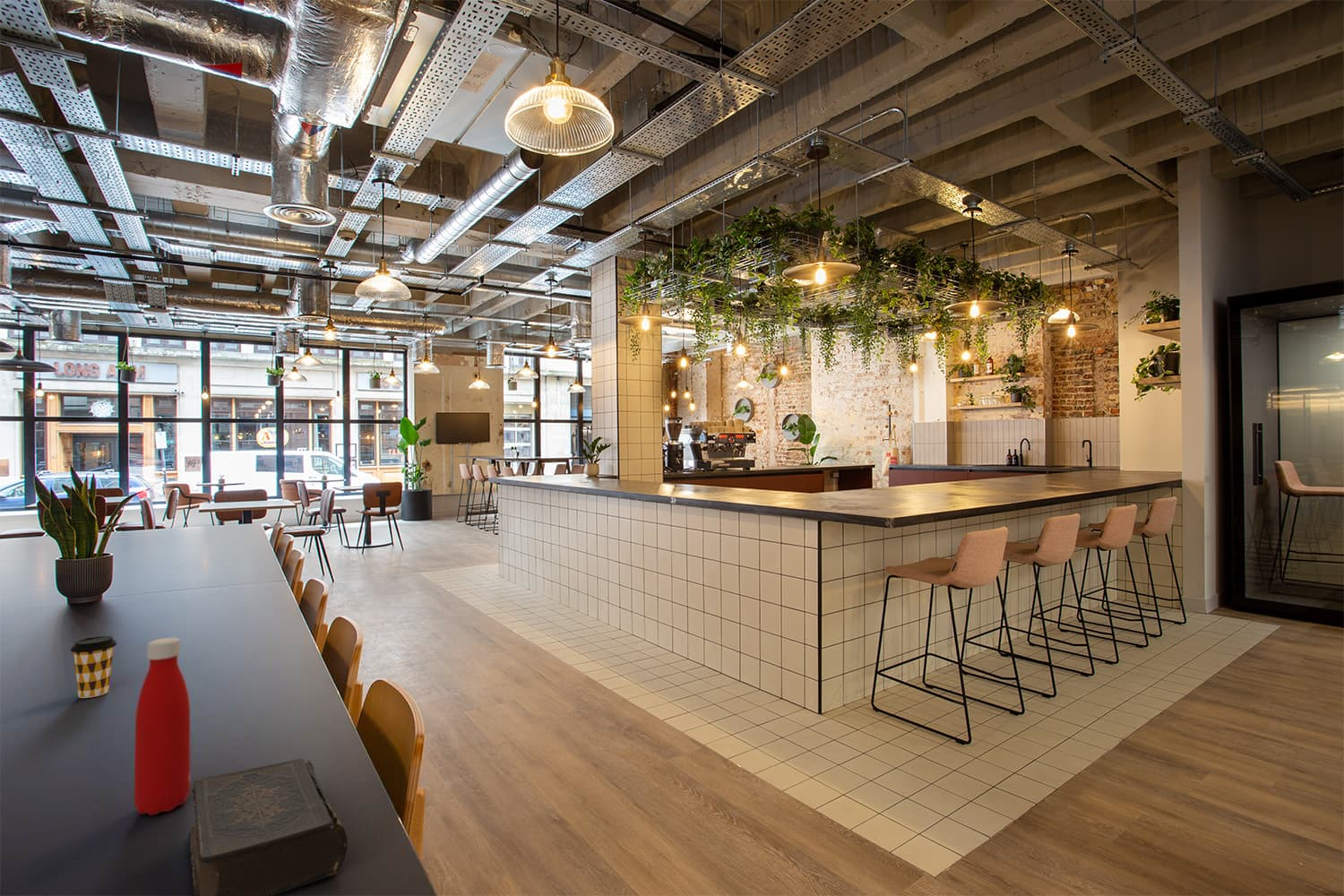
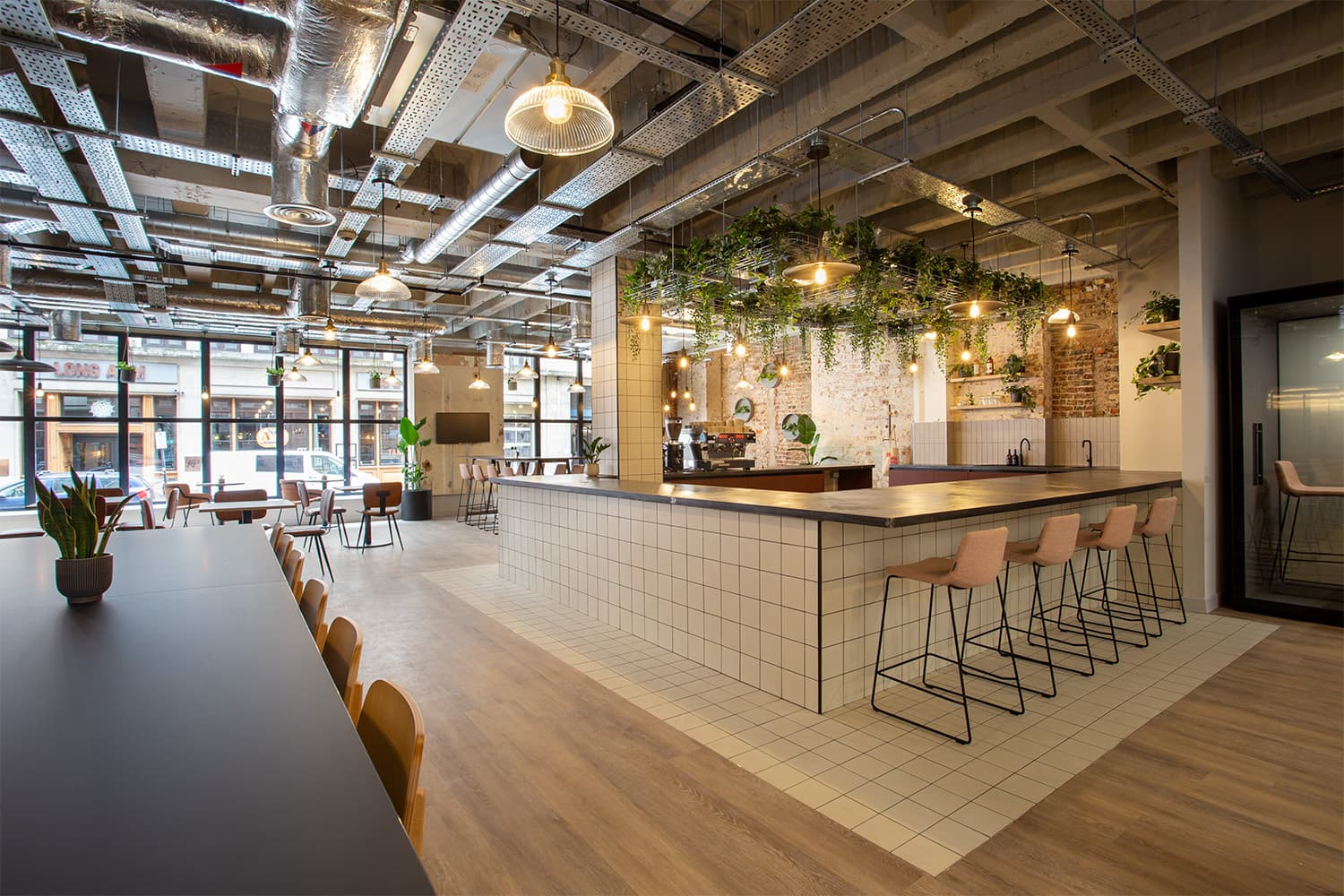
- coffee cup (93, 667)
- book (263, 823)
- bottle (163, 722)
